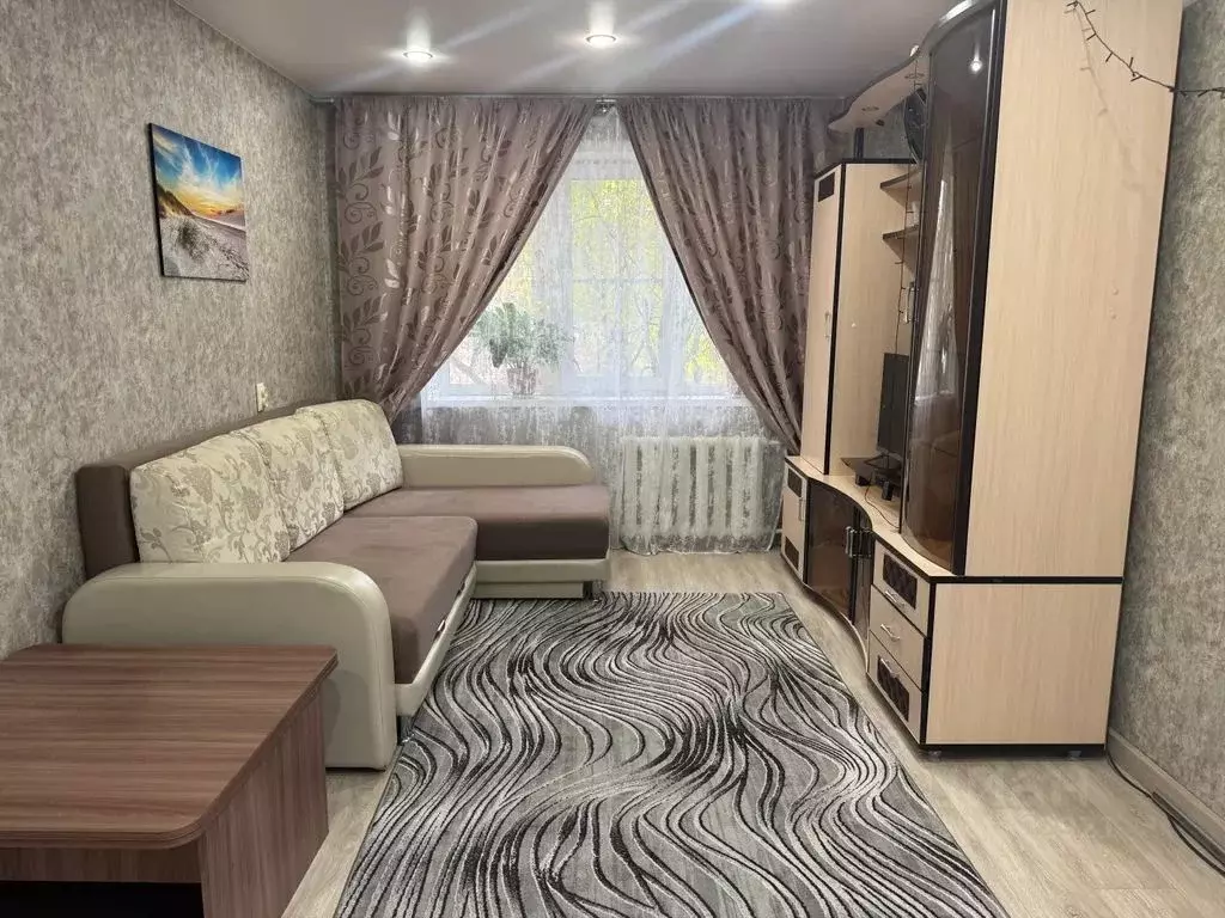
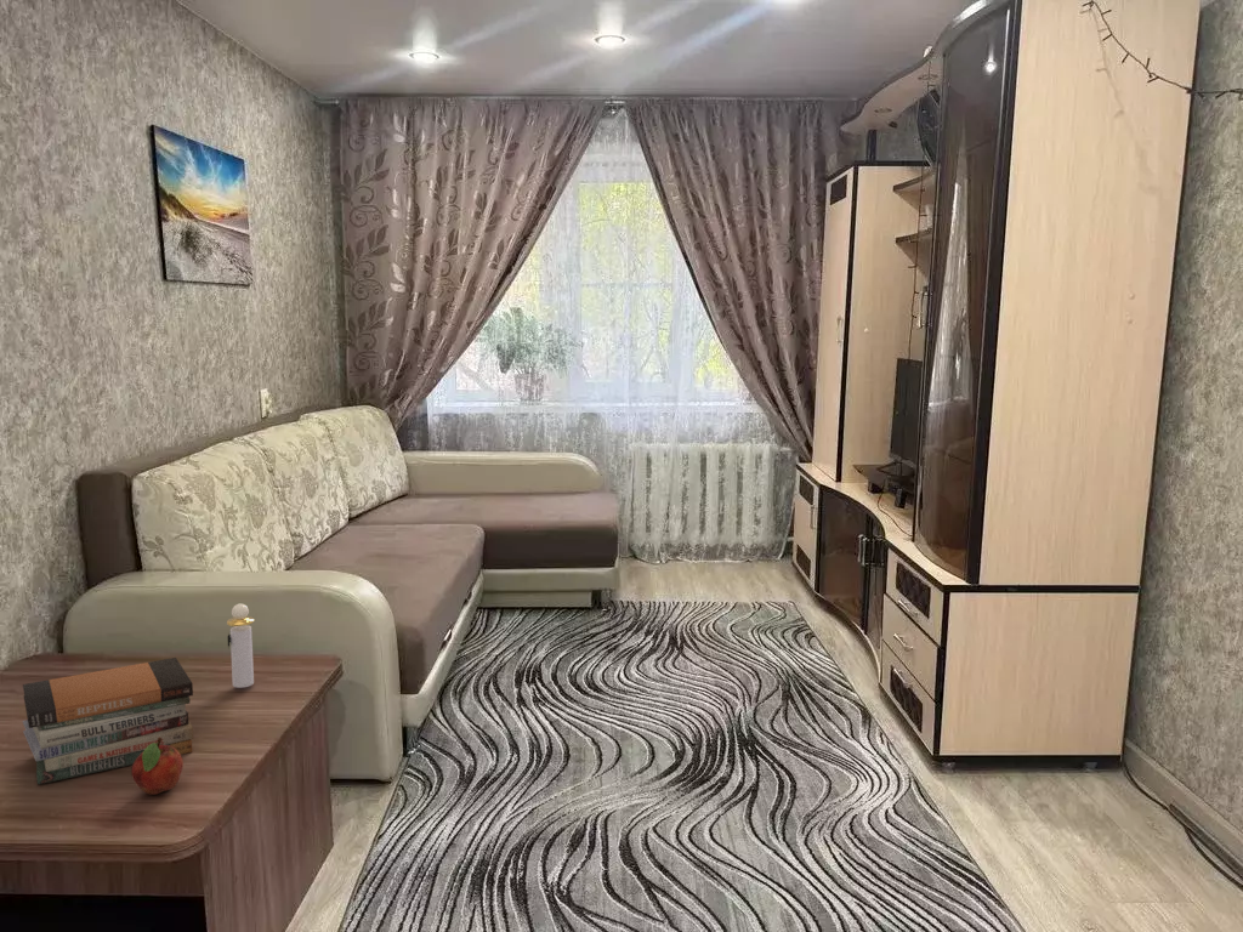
+ book stack (109, 717)
+ perfume bottle (242, 646)
+ fruit (157, 765)
